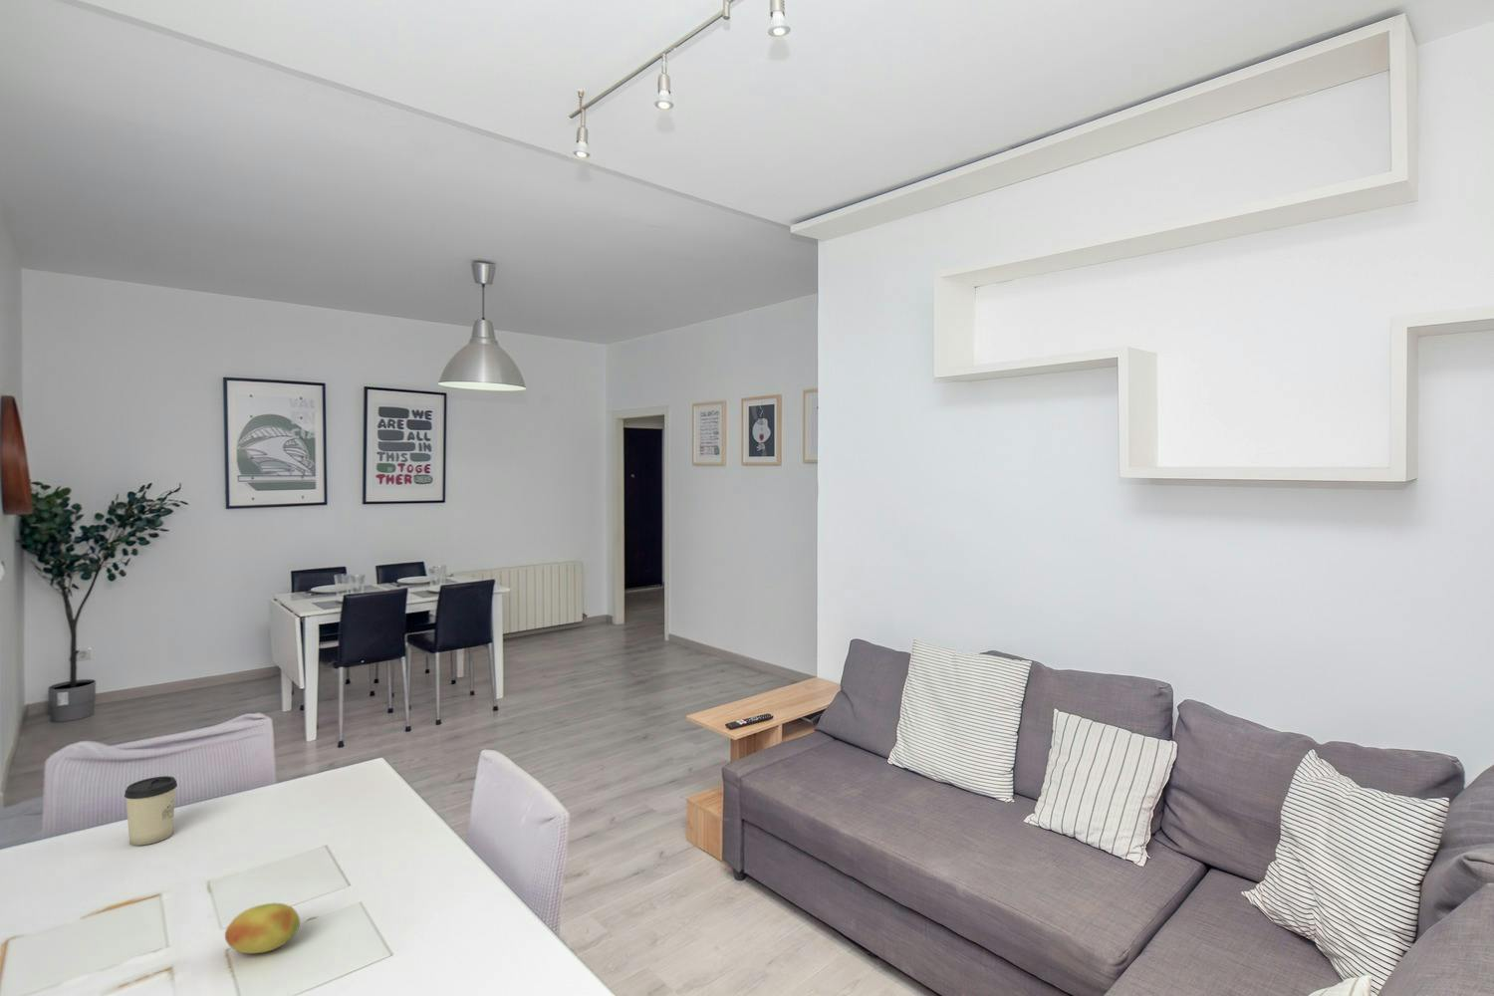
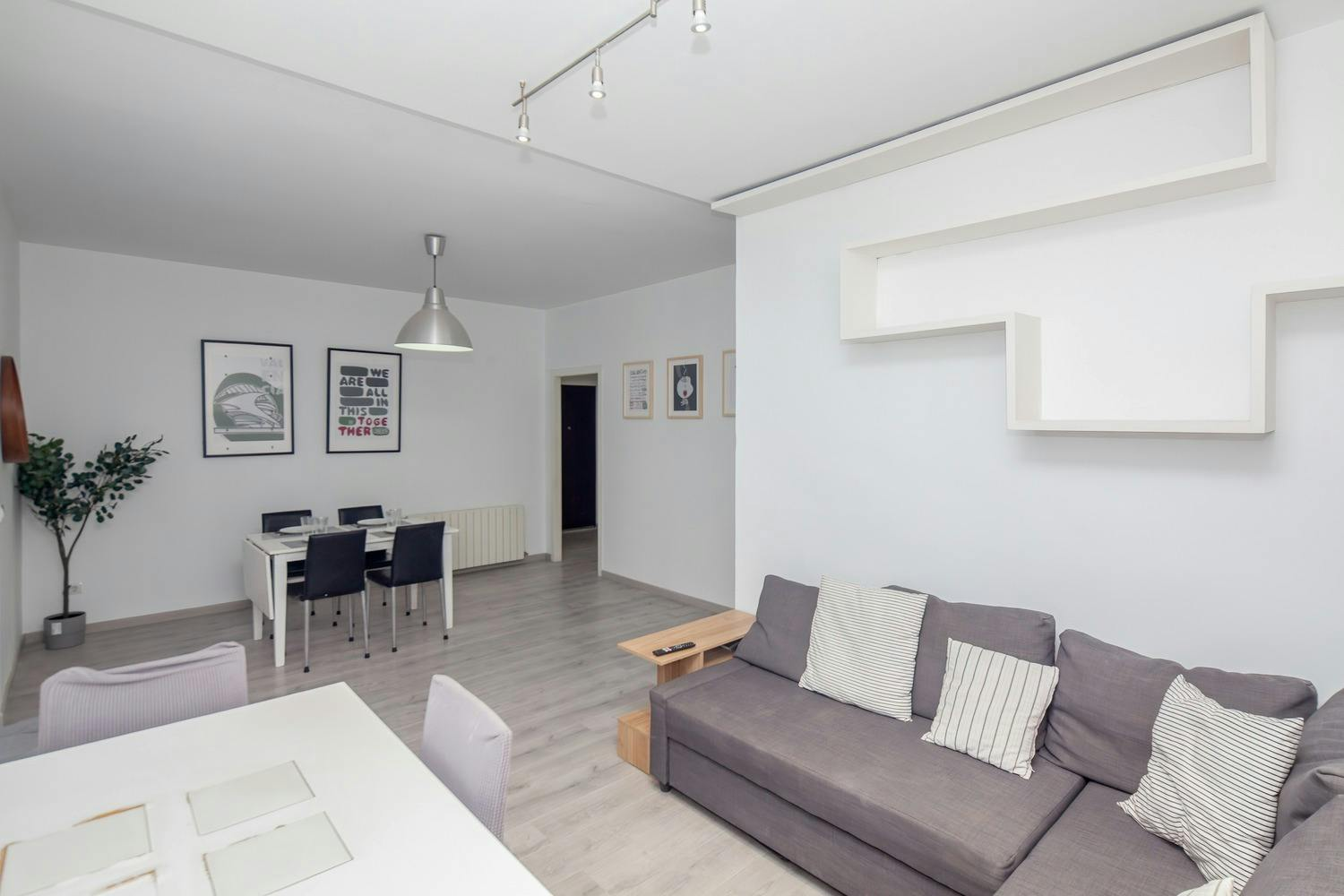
- cup (151, 809)
- fruit (263, 927)
